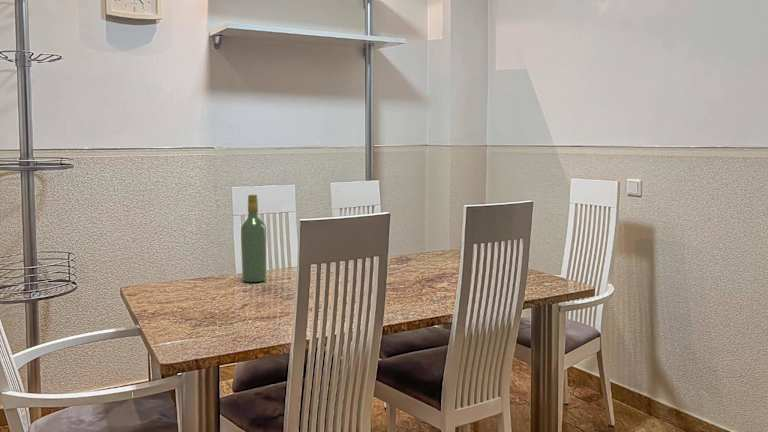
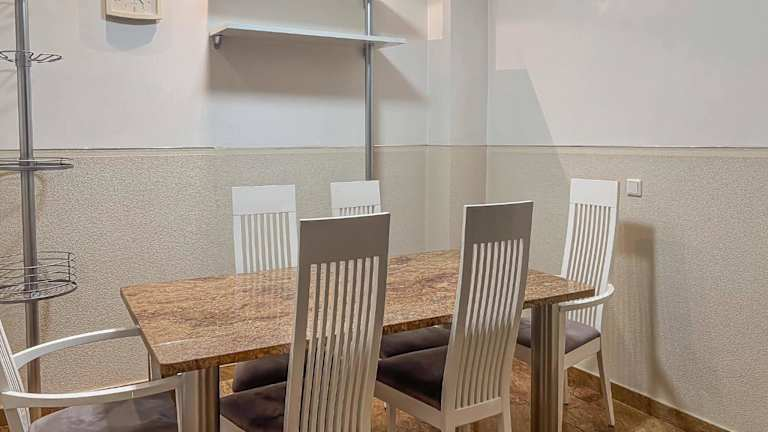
- wine bottle (253, 237)
